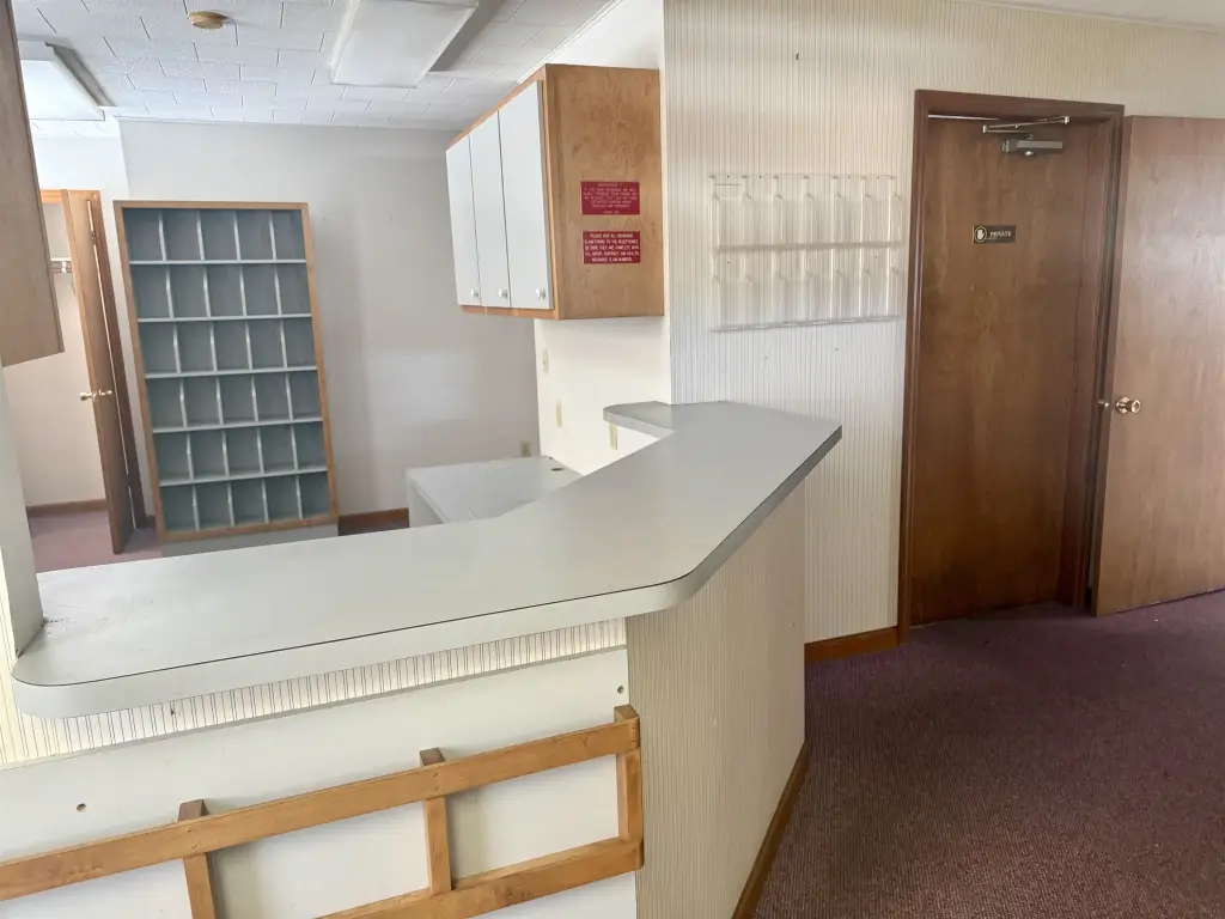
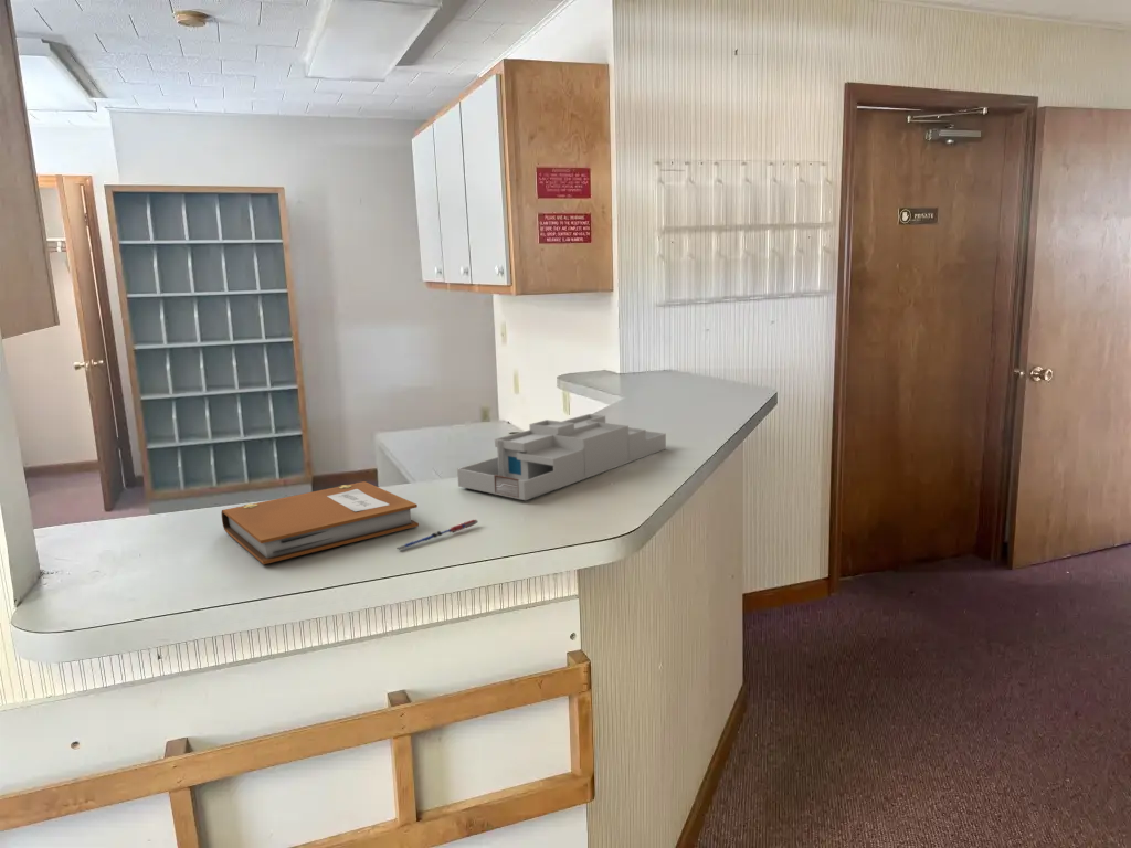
+ notebook (323, 516)
+ pen (438, 533)
+ desk organizer (569, 445)
